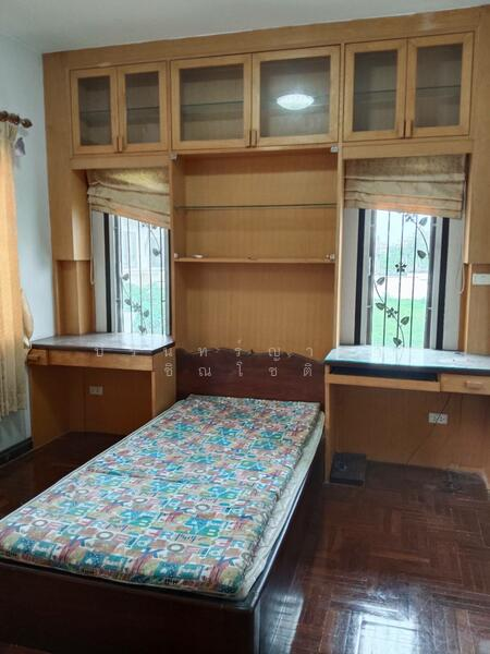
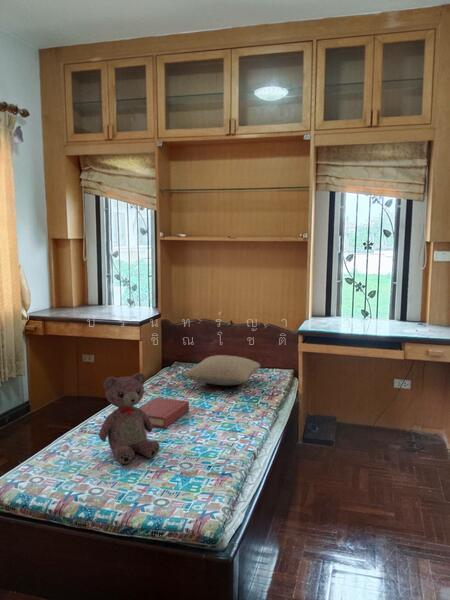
+ hardback book (160, 411)
+ teddy bear (129, 415)
+ pillow (223, 370)
